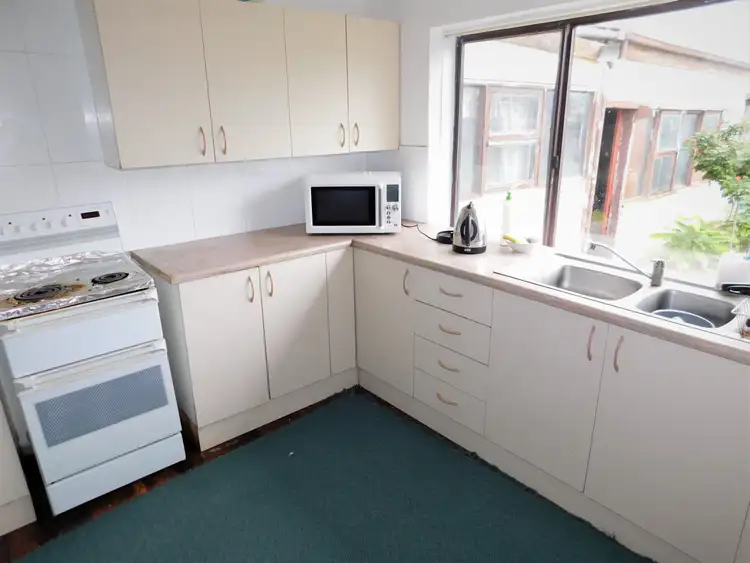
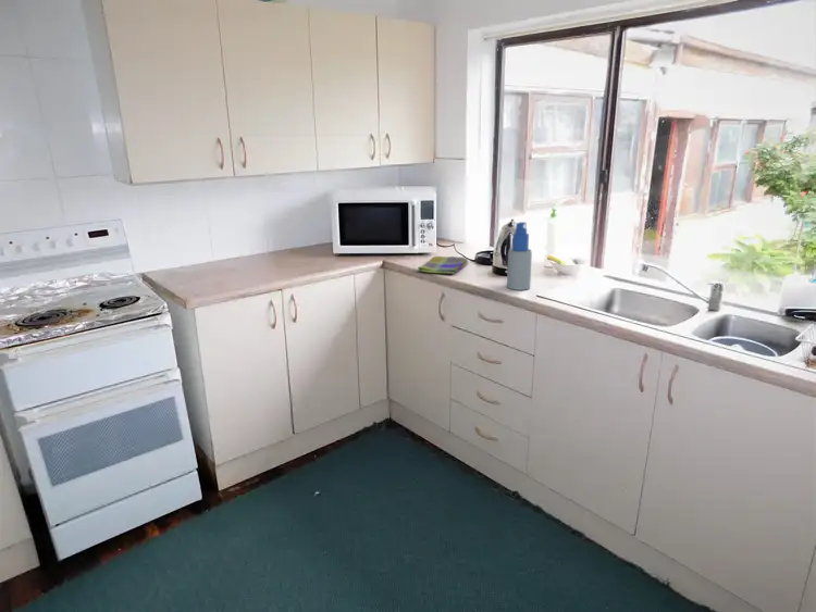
+ spray bottle (519, 254)
+ dish towel (443, 264)
